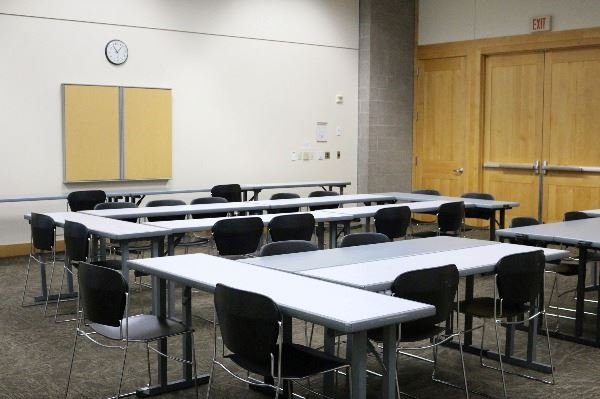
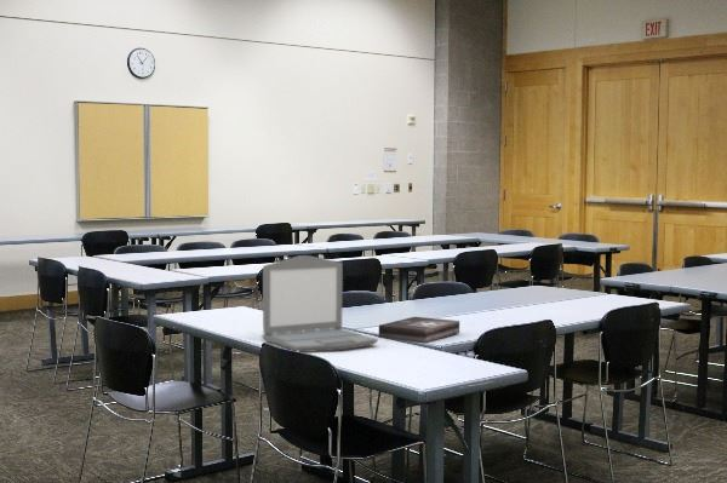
+ first aid kit (419, 328)
+ laptop (321, 300)
